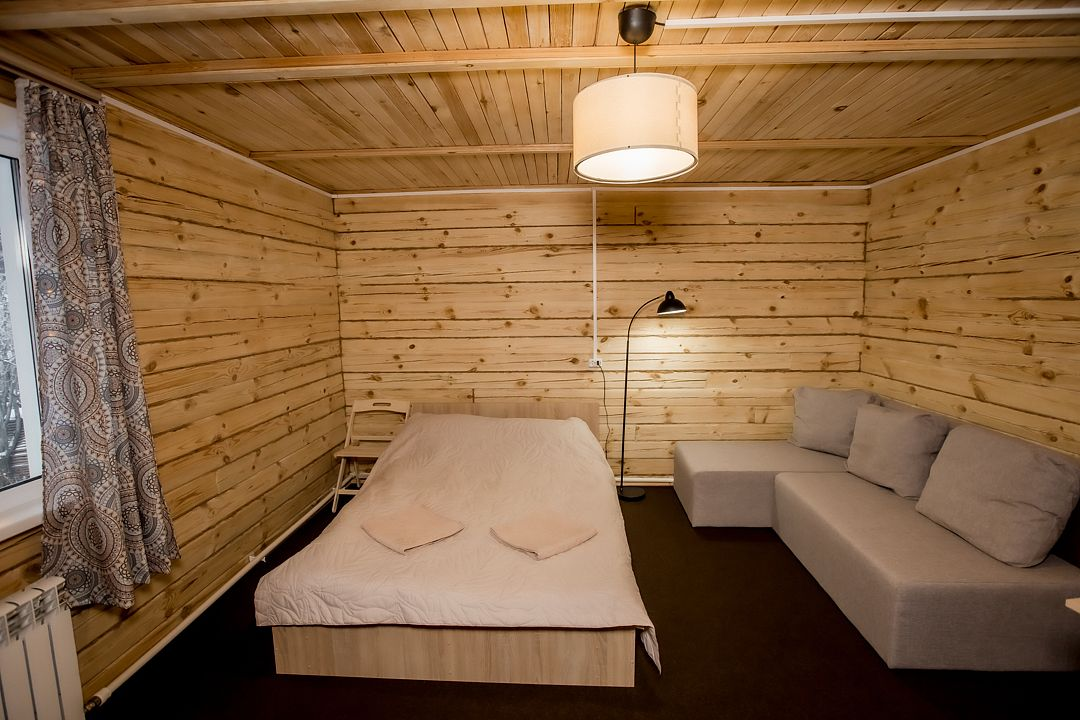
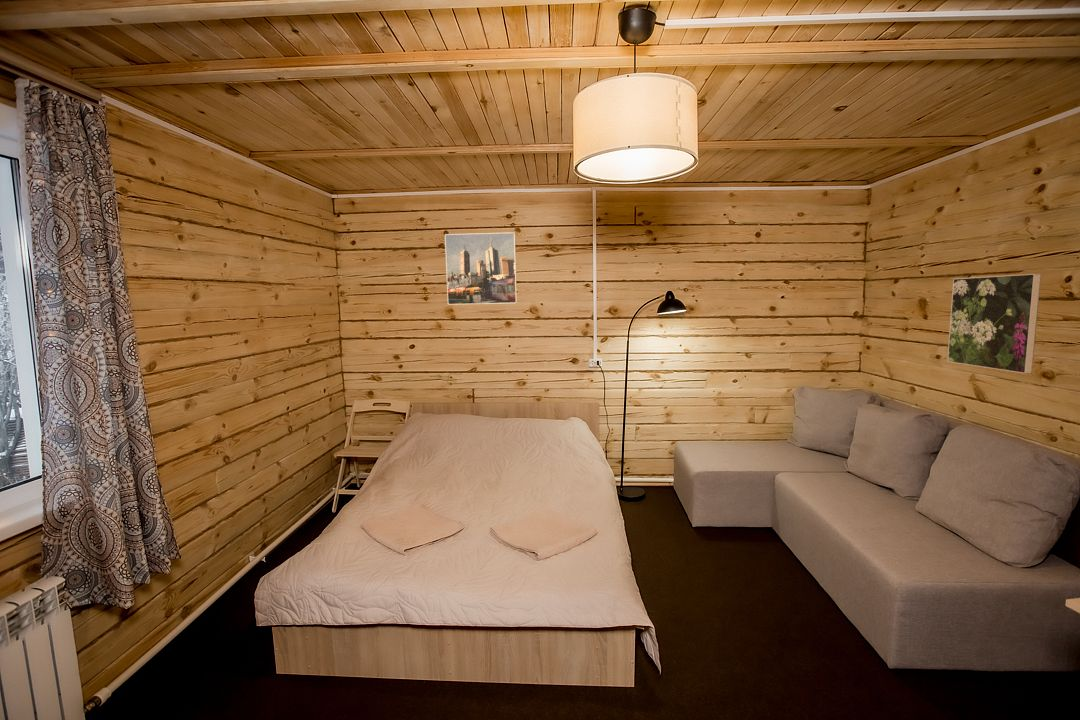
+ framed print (989, 322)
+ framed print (481, 269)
